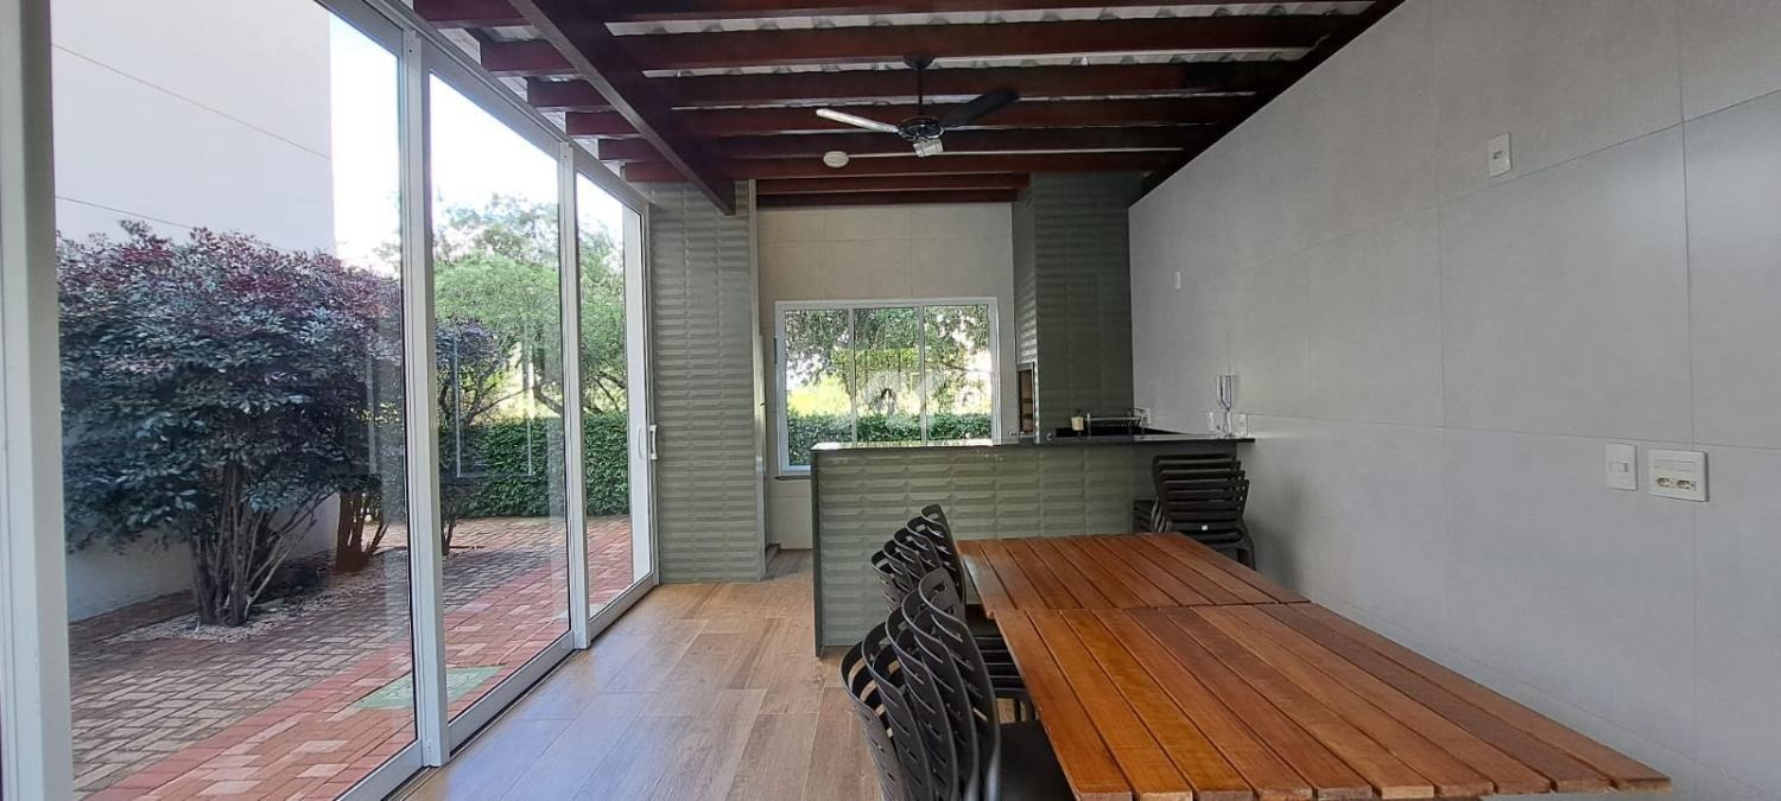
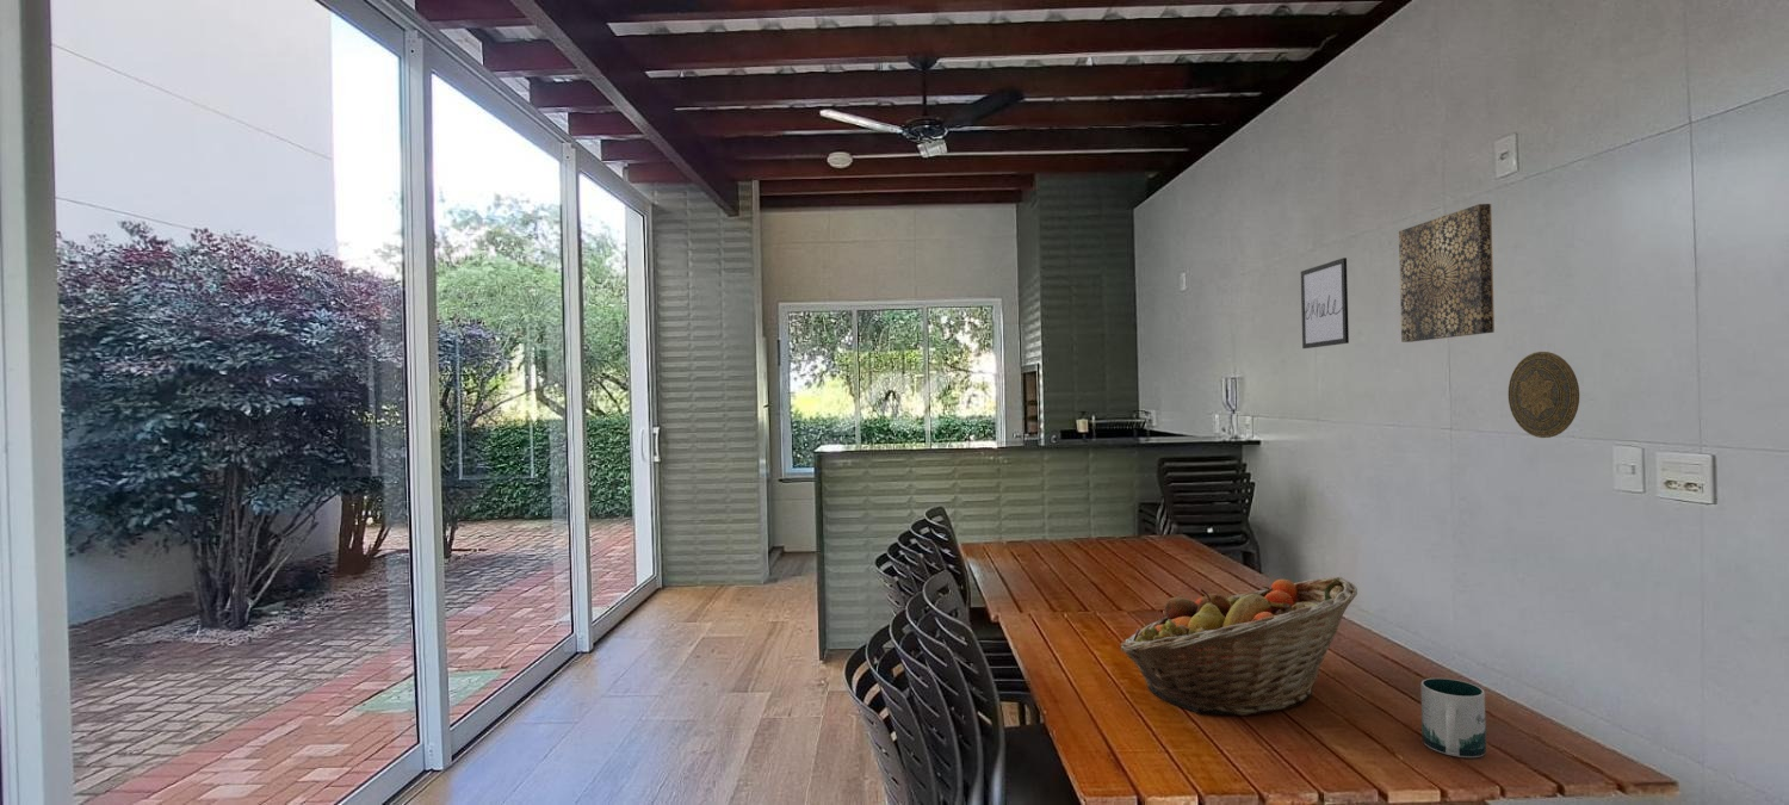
+ decorative plate (1537, 395)
+ fruit basket (1238, 633)
+ wall art (1323, 305)
+ wall art (1442, 278)
+ mug (1451, 720)
